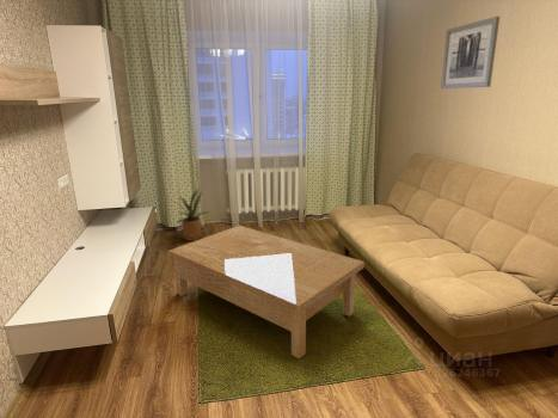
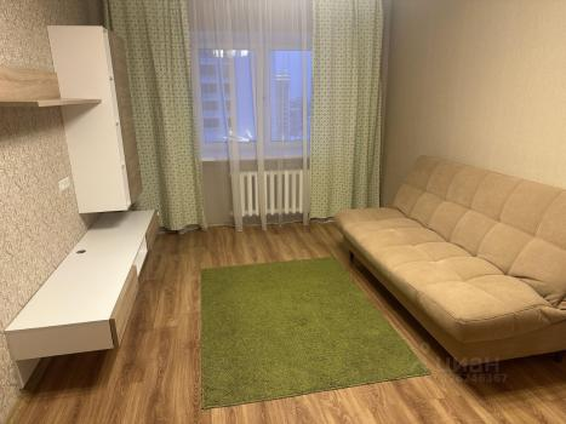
- house plant (189, 213)
- wall art (466, 56)
- coffee table (262, 278)
